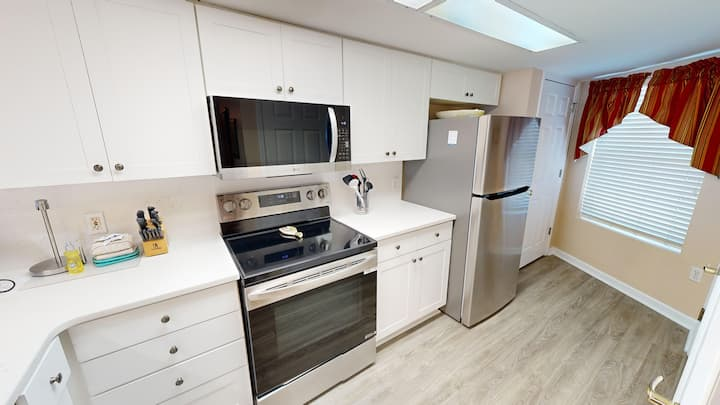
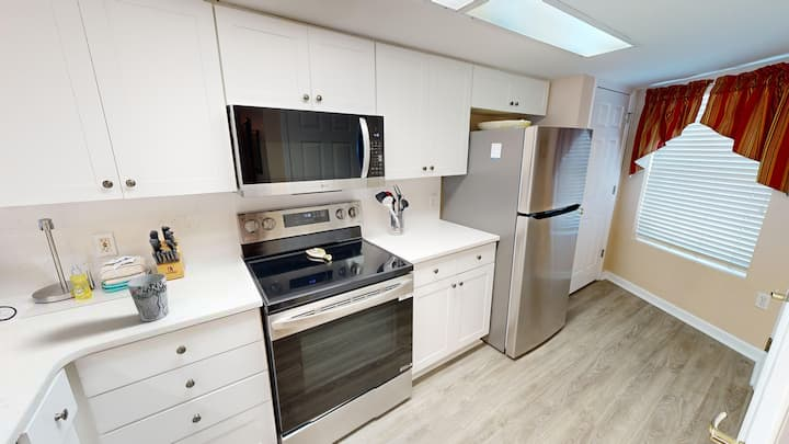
+ cup (150, 297)
